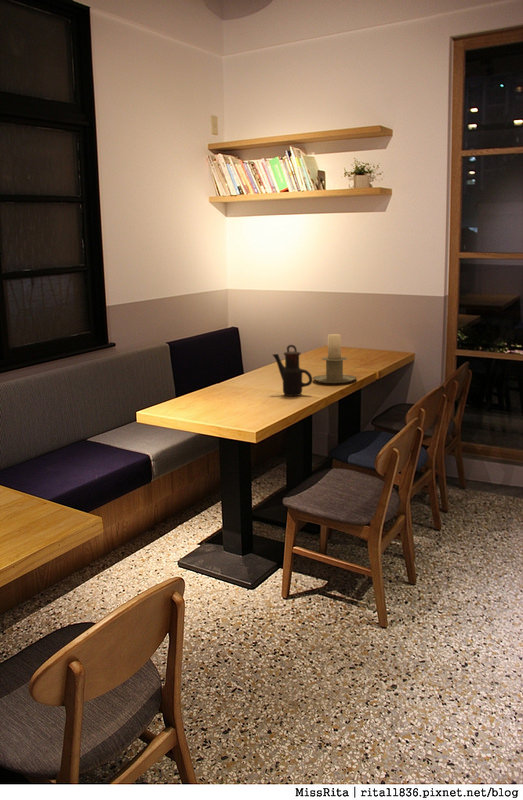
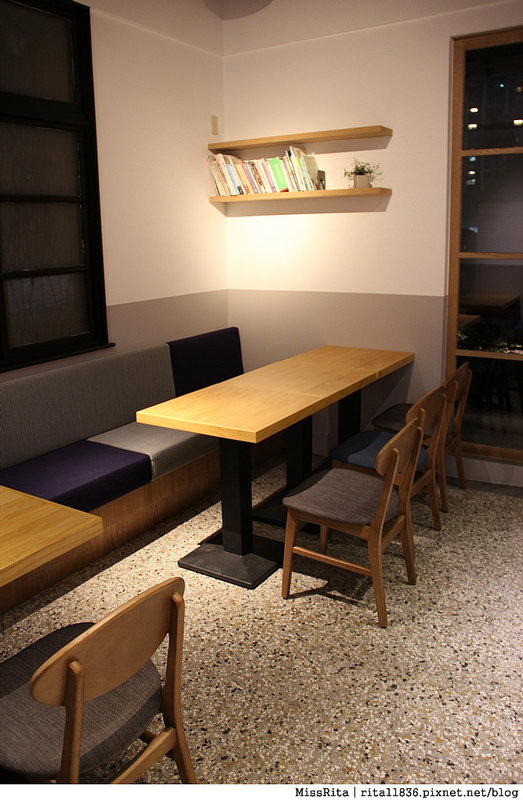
- candle holder (334, 357)
- teapot (292, 369)
